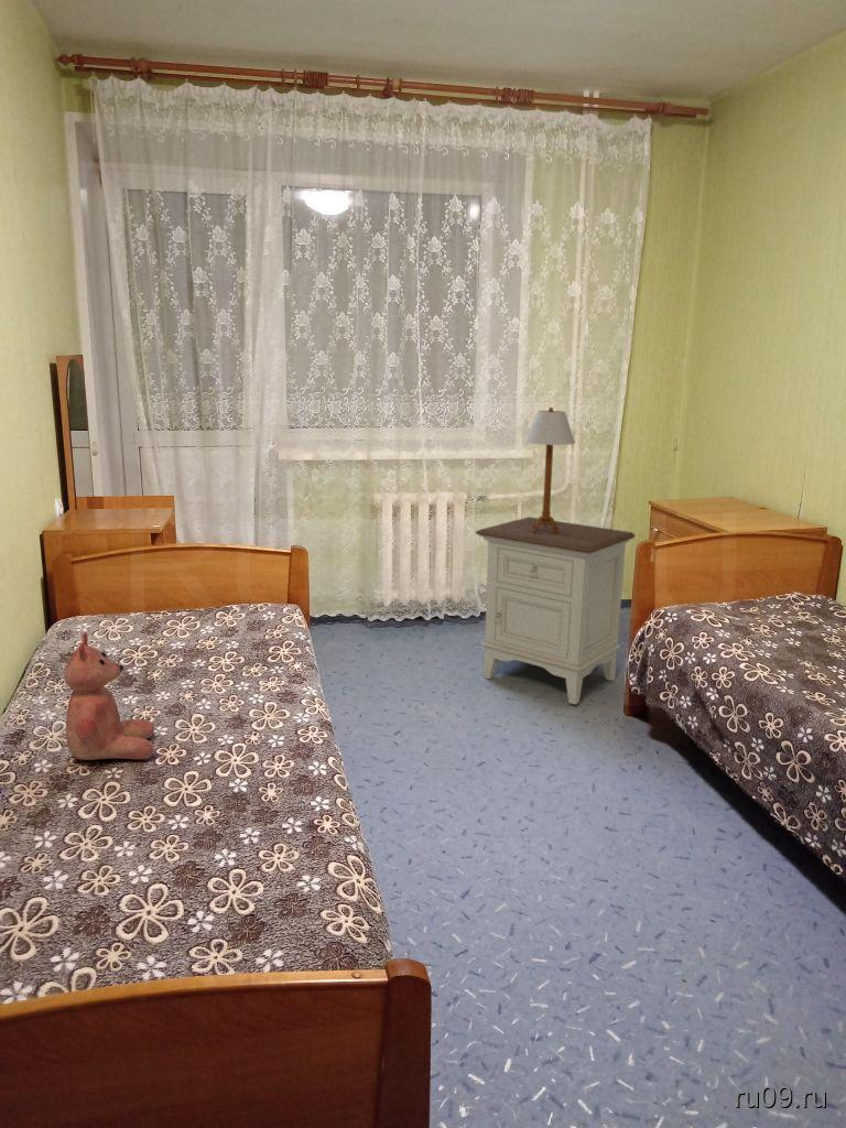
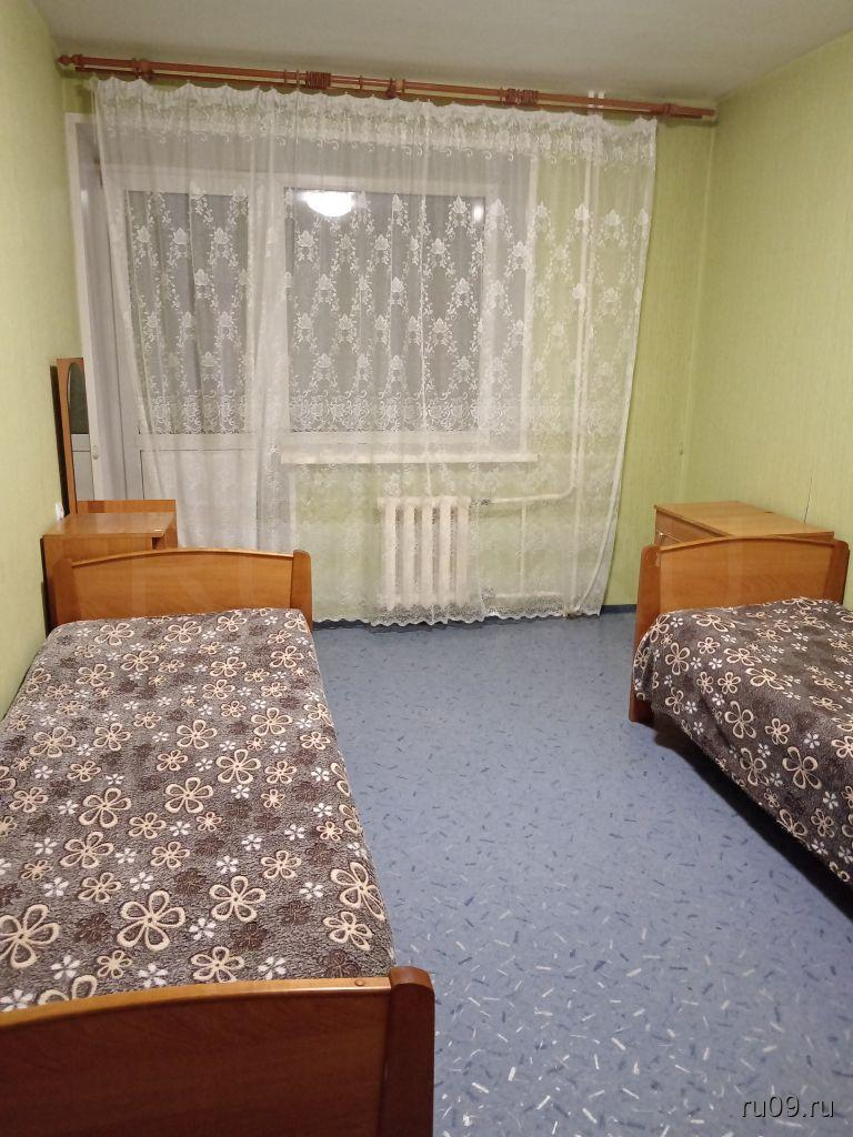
- table lamp (547, 469)
- teddy bear (108, 695)
- nightstand (551, 607)
